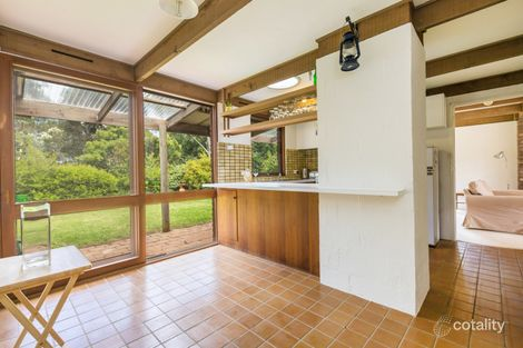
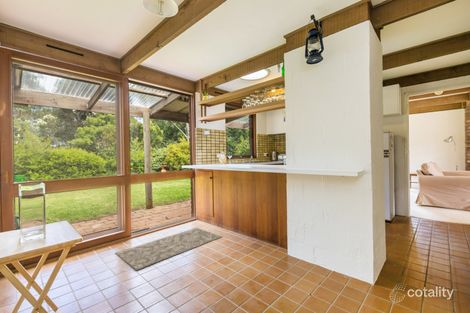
+ rug (173, 244)
